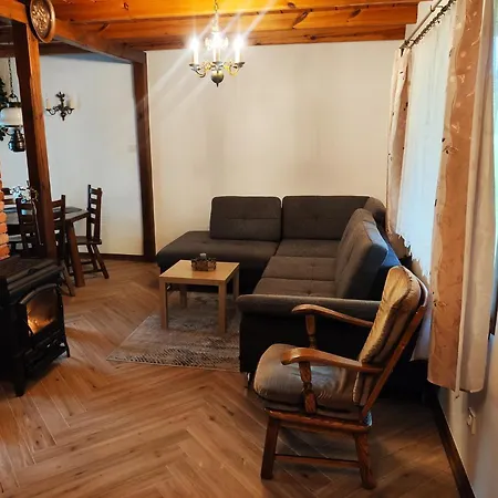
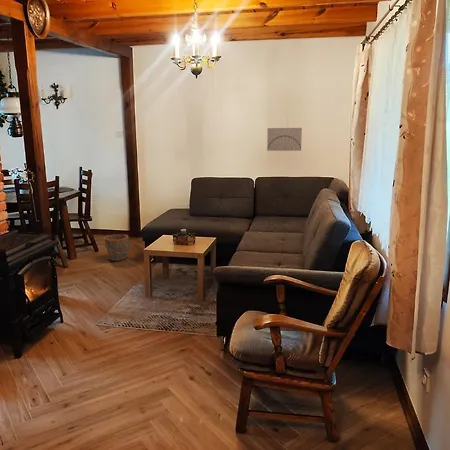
+ wall art (284, 139)
+ bucket (116, 247)
